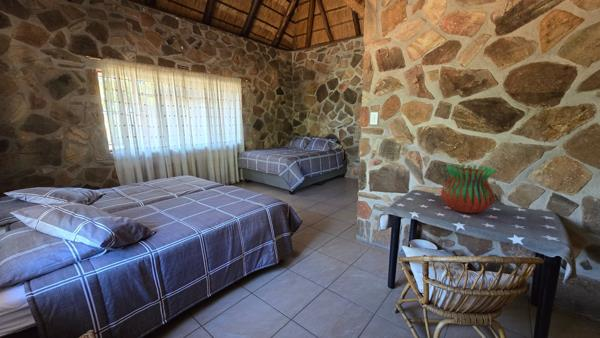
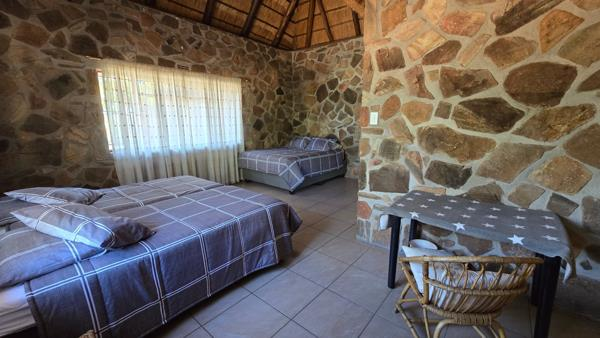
- vase (467, 188)
